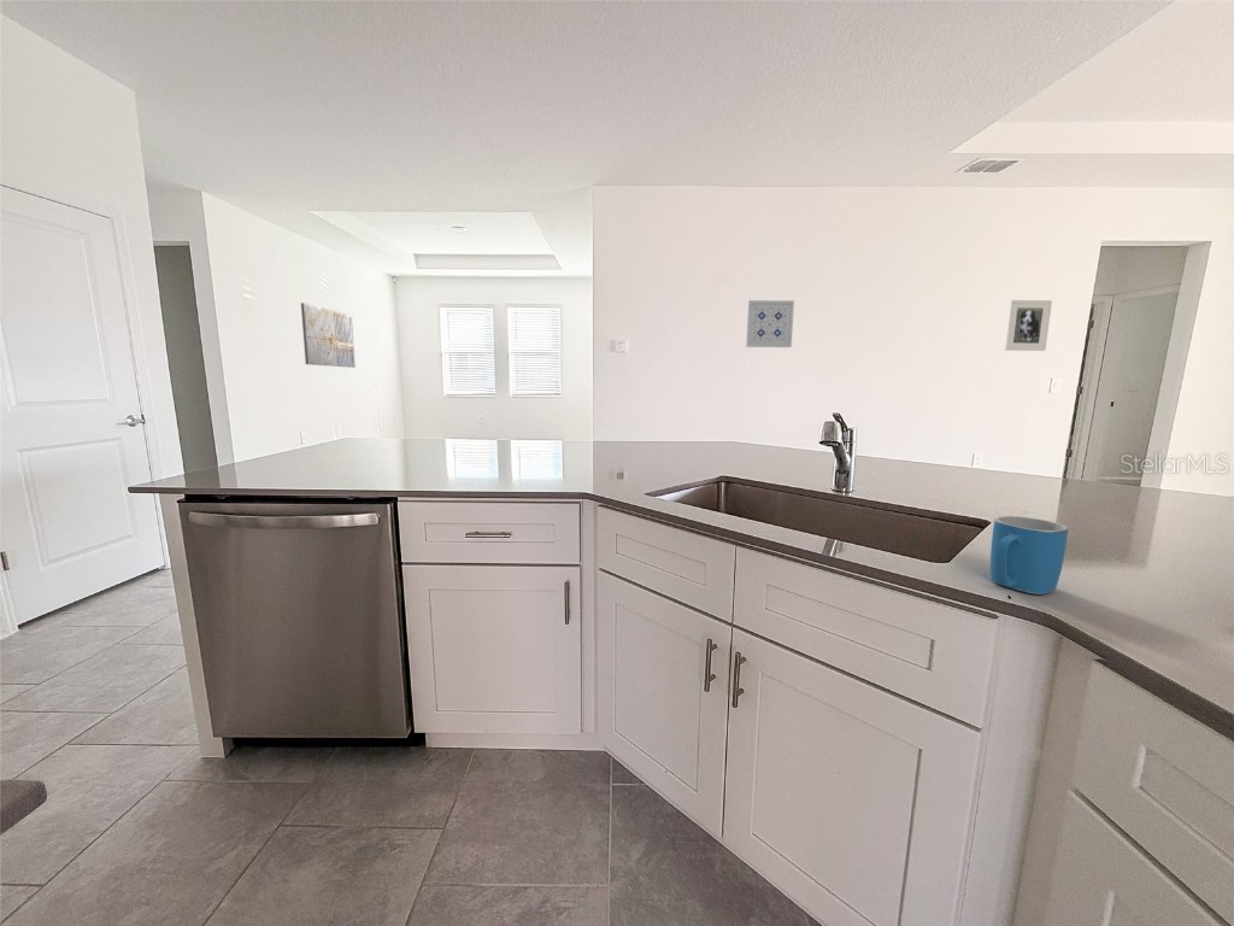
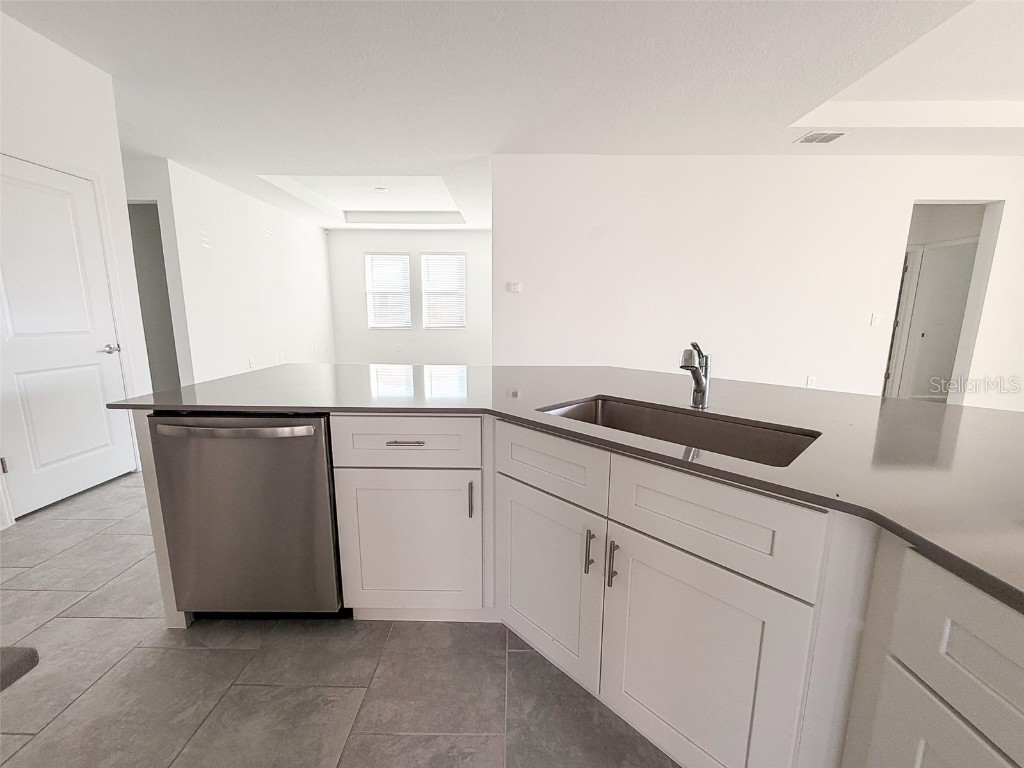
- wall art (769, 323)
- mug (1019, 555)
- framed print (1027, 326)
- wall art (330, 338)
